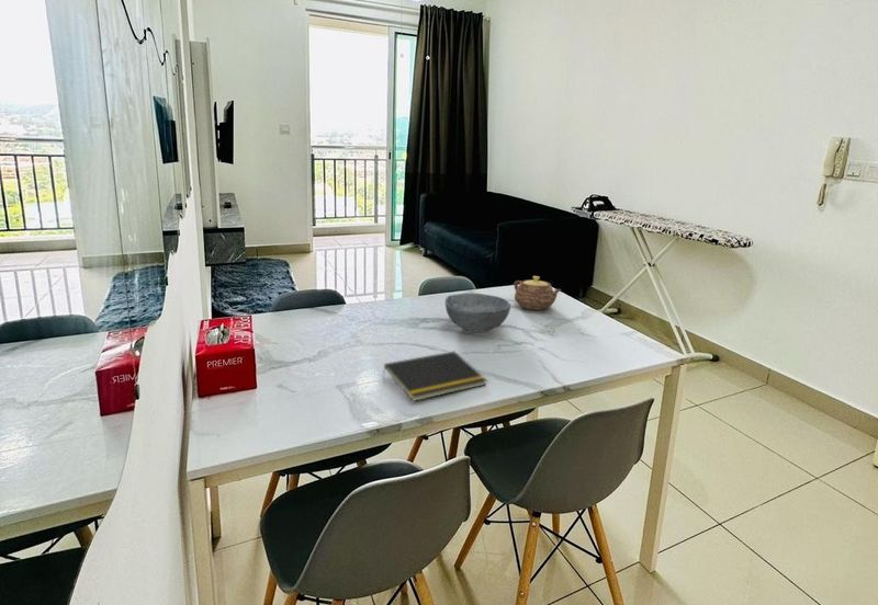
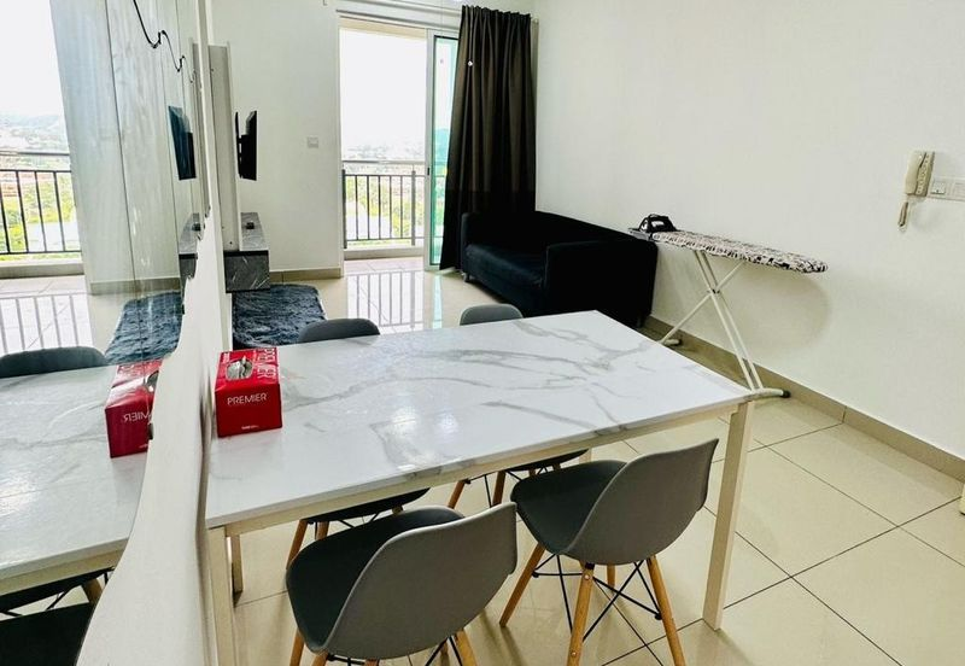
- teapot (536, 292)
- bowl (476, 315)
- notepad (435, 374)
